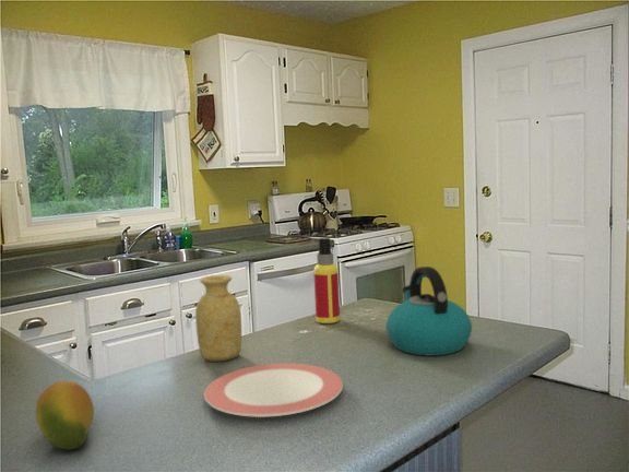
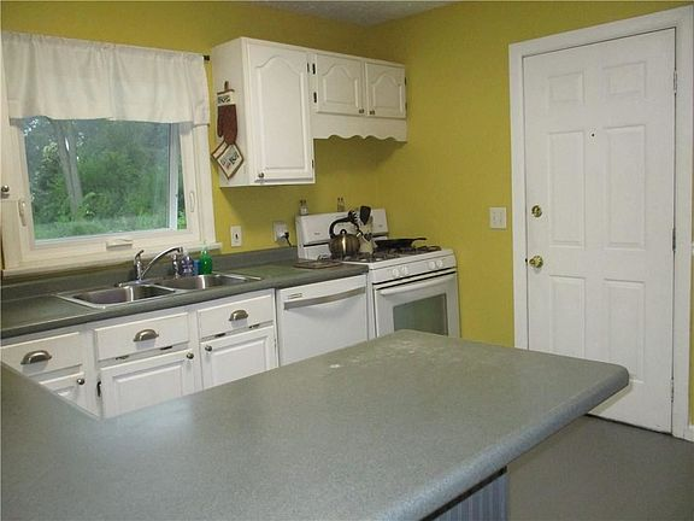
- plate (274, 390)
- kettle (425, 305)
- spray bottle (325, 280)
- fruit (64, 413)
- vase (218, 317)
